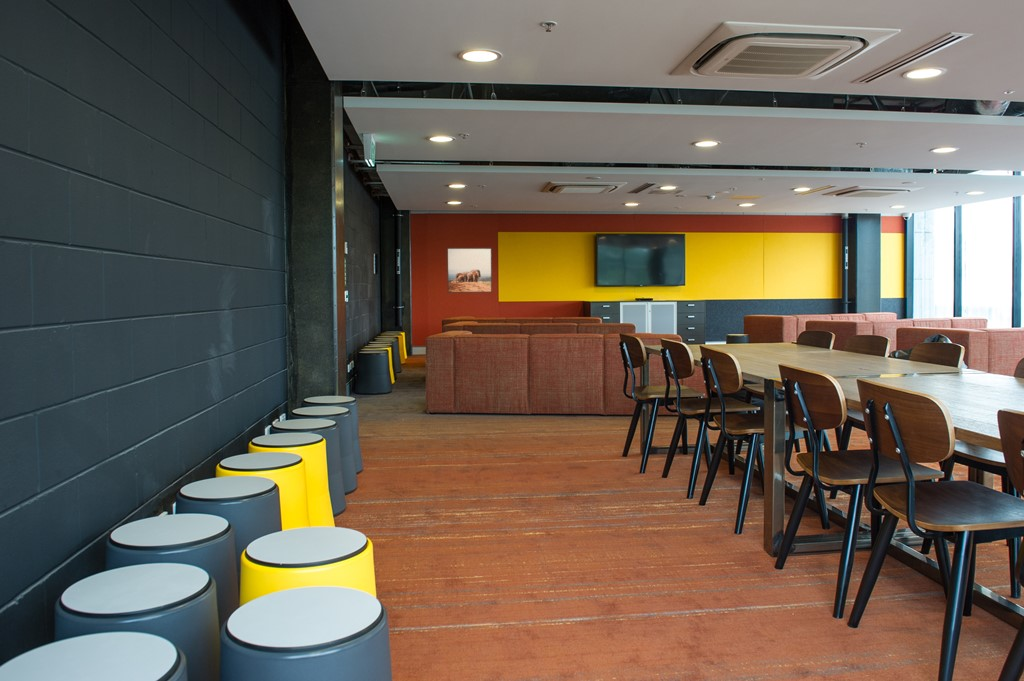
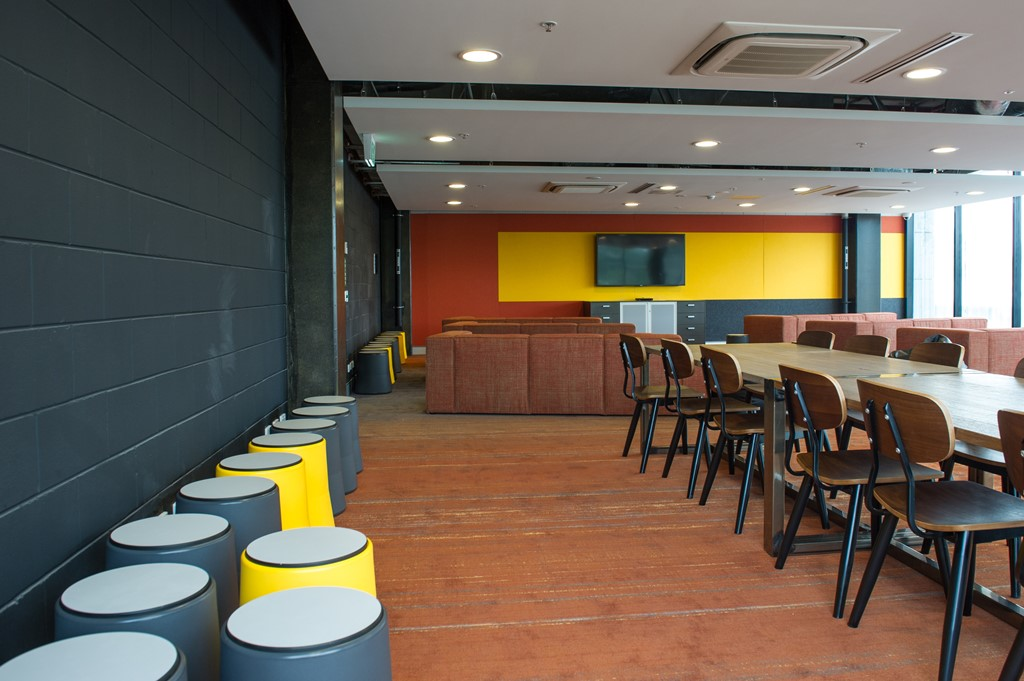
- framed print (469, 270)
